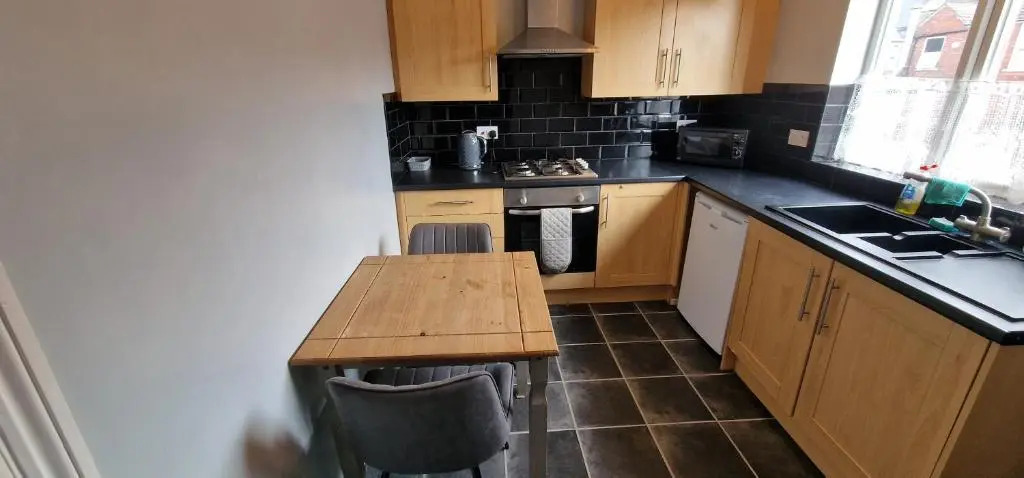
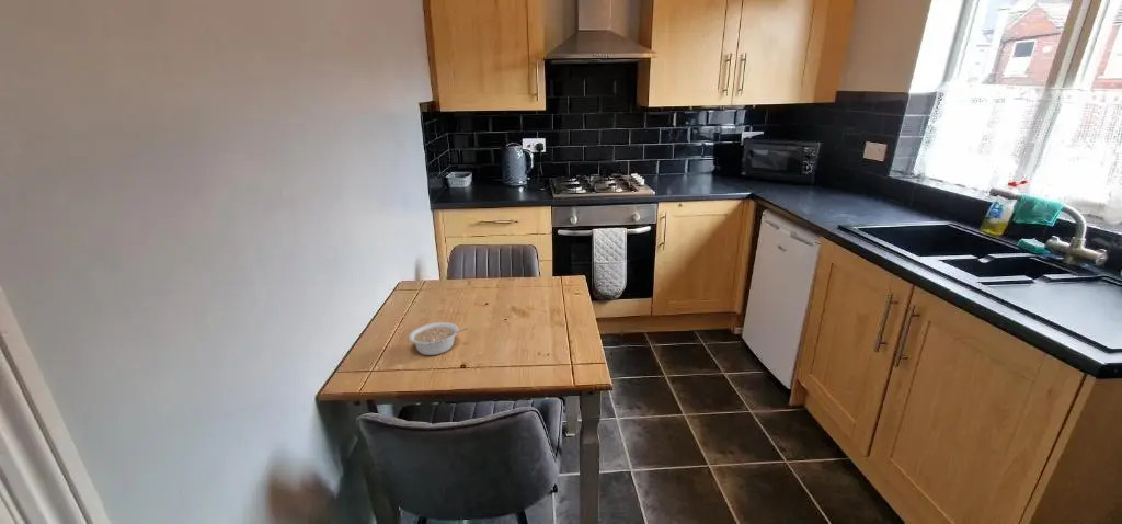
+ legume (436, 338)
